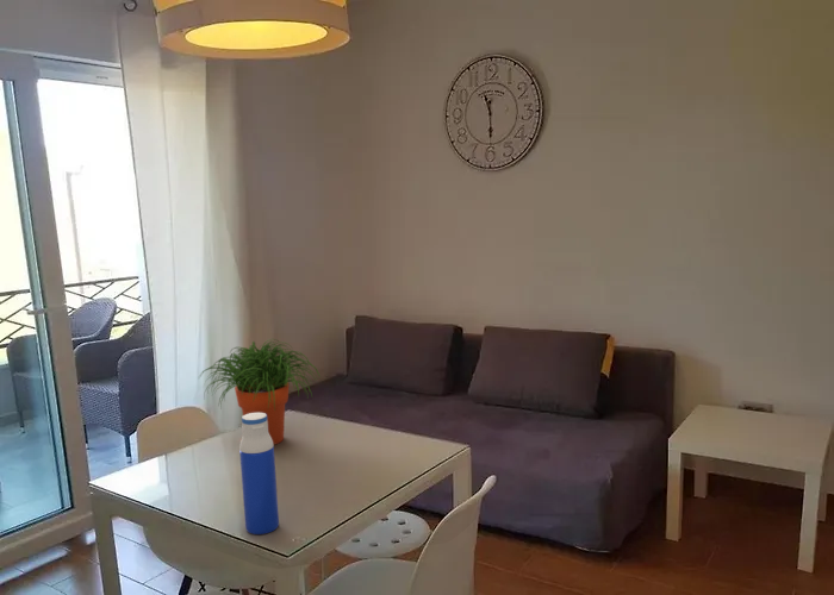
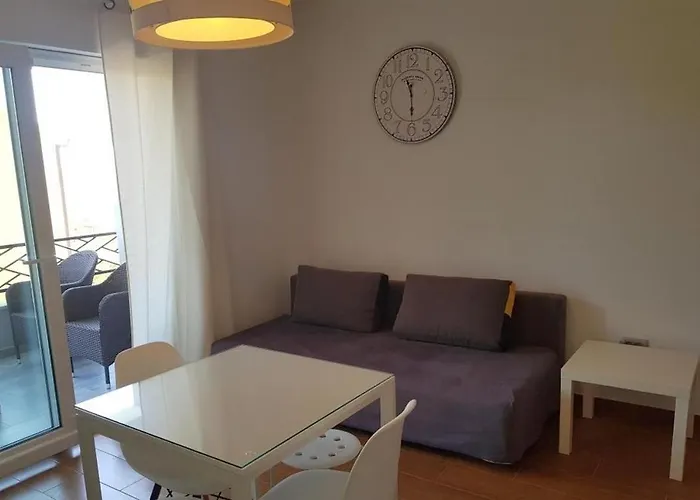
- water bottle (259, 471)
- potted plant (263, 392)
